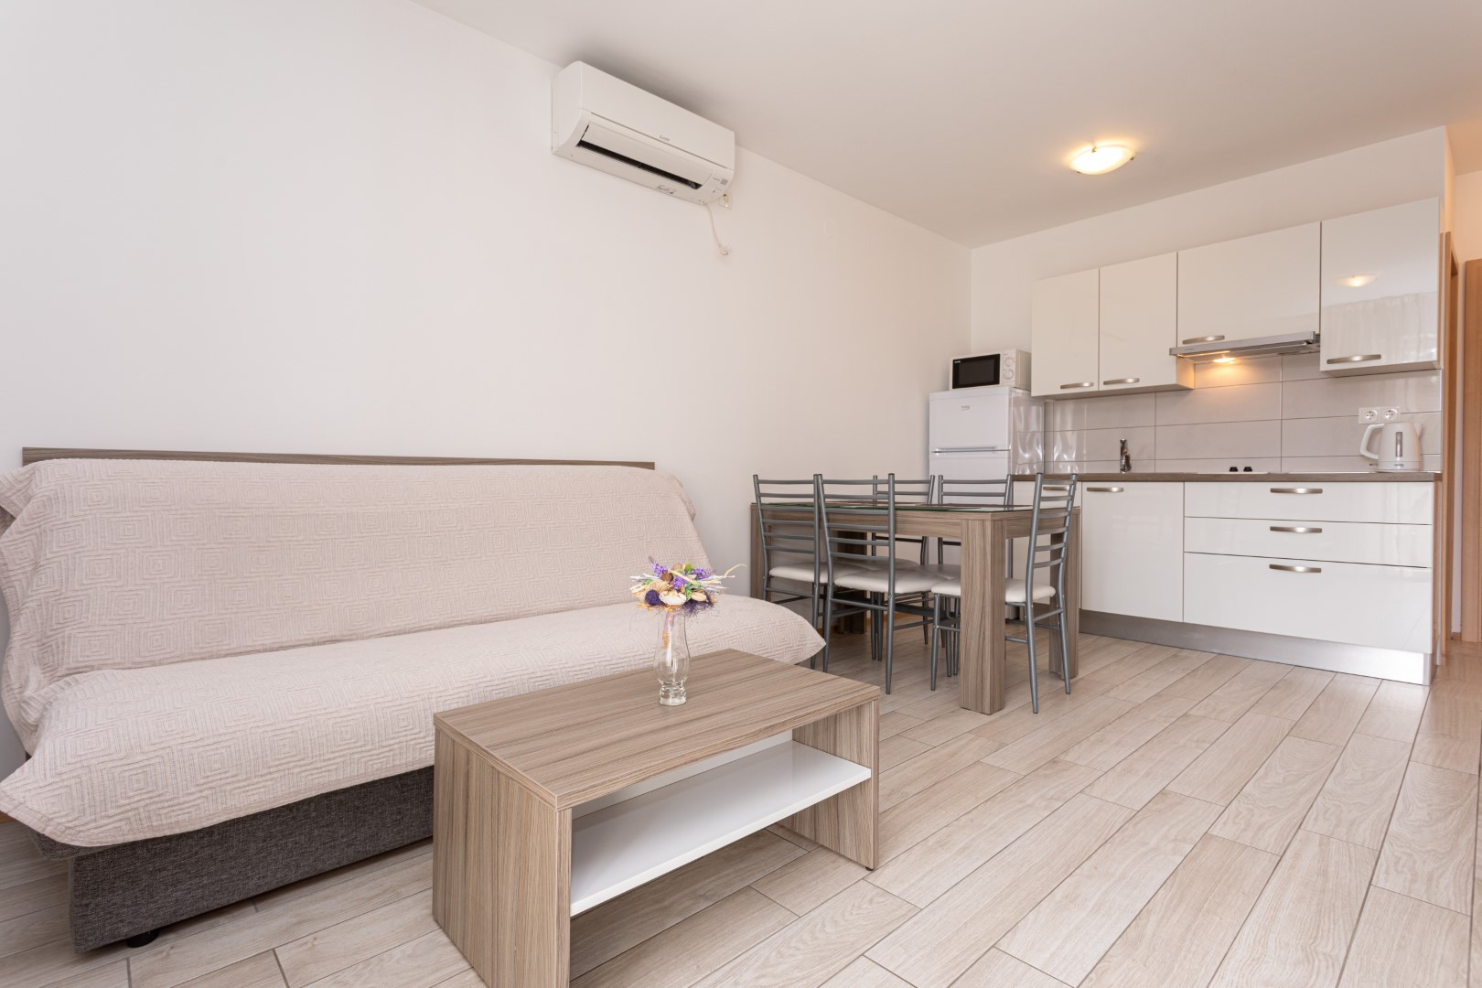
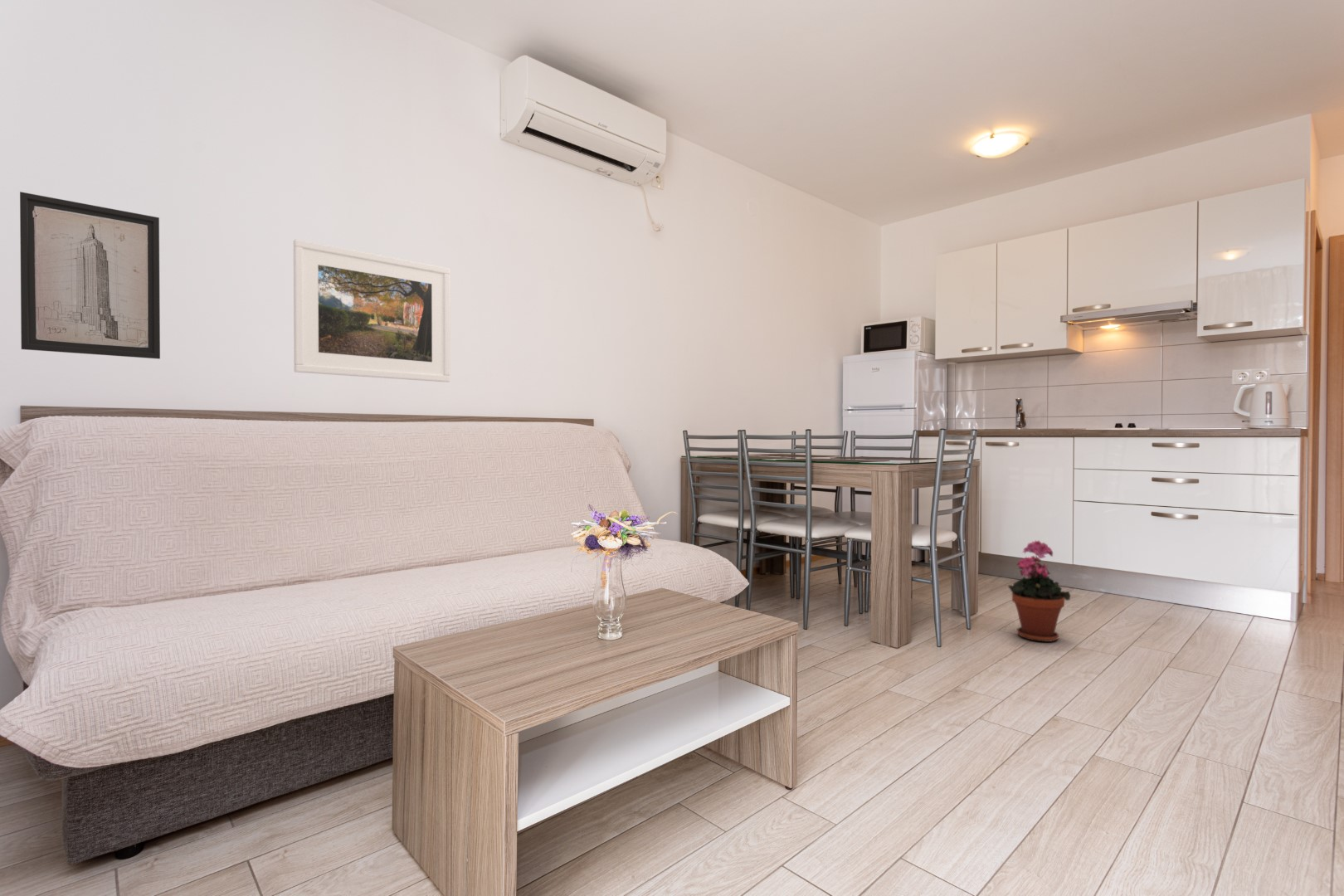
+ potted plant (1035, 588)
+ wall art (94, 280)
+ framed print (377, 316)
